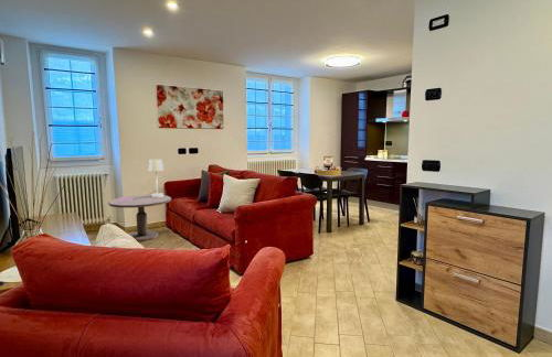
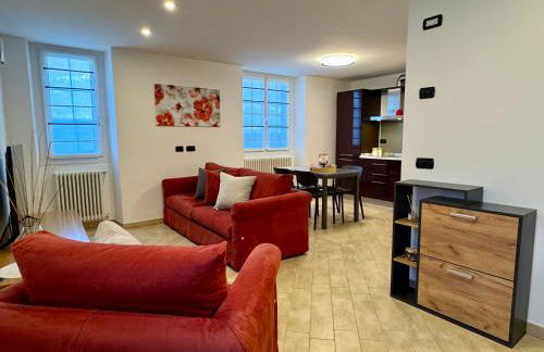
- table lamp (156, 178)
- side table (141, 218)
